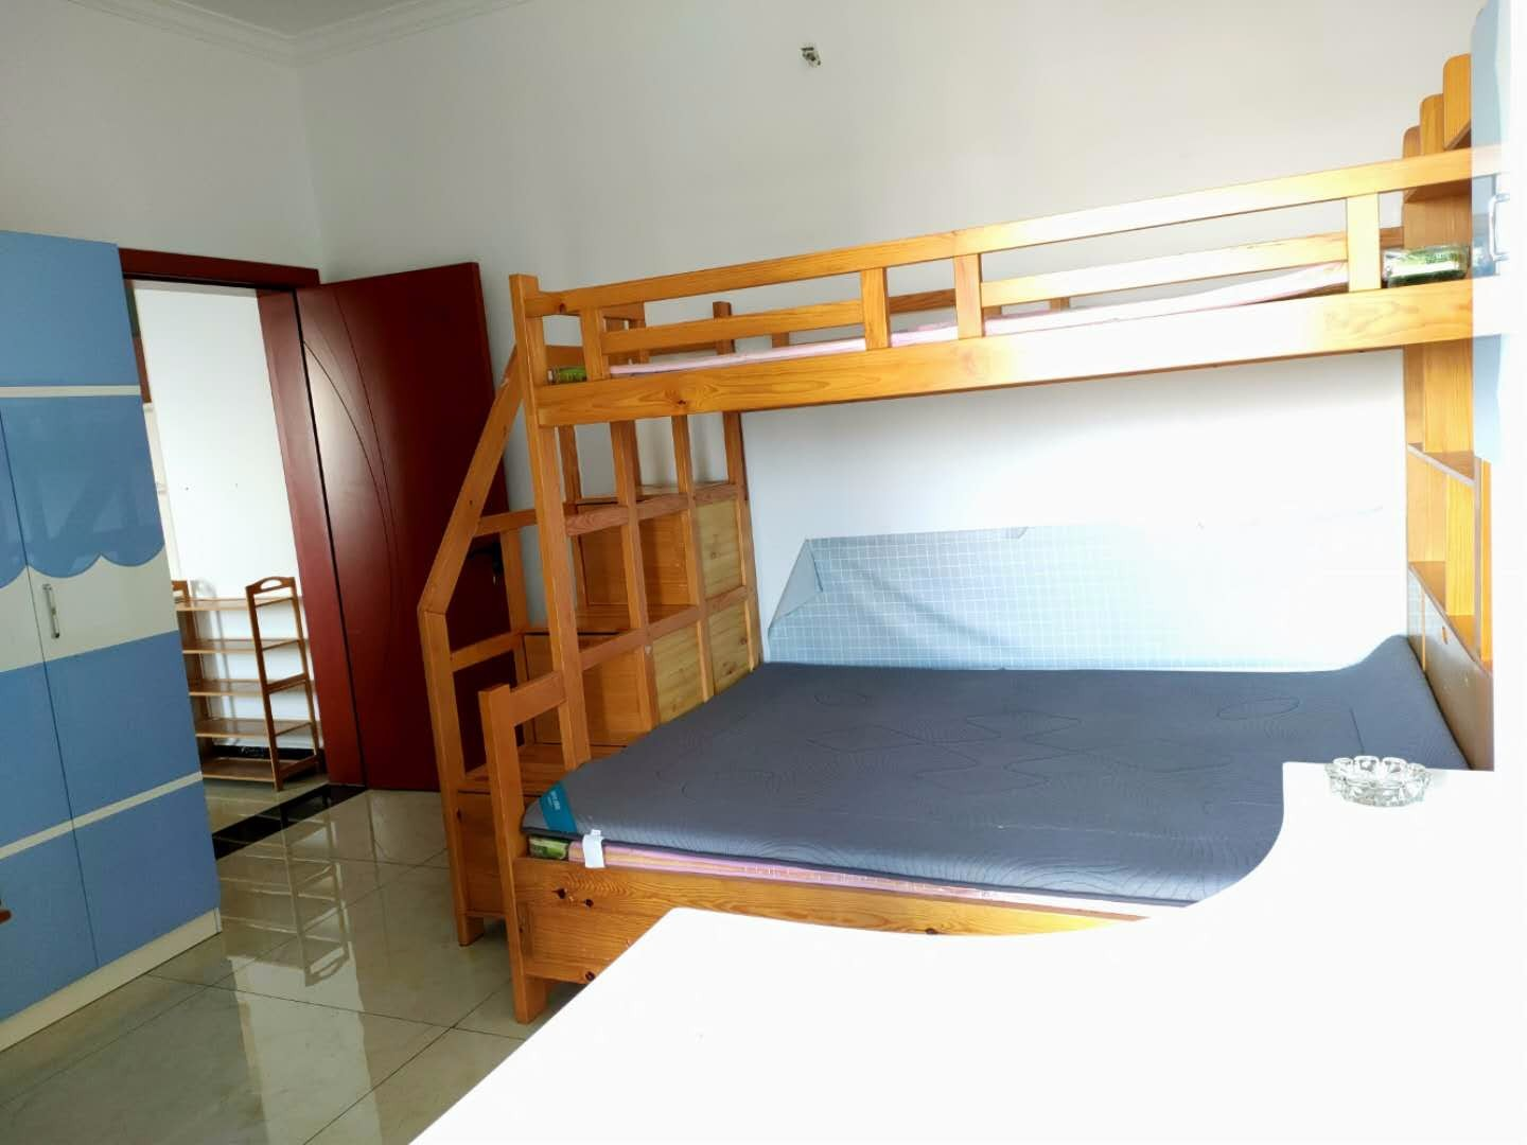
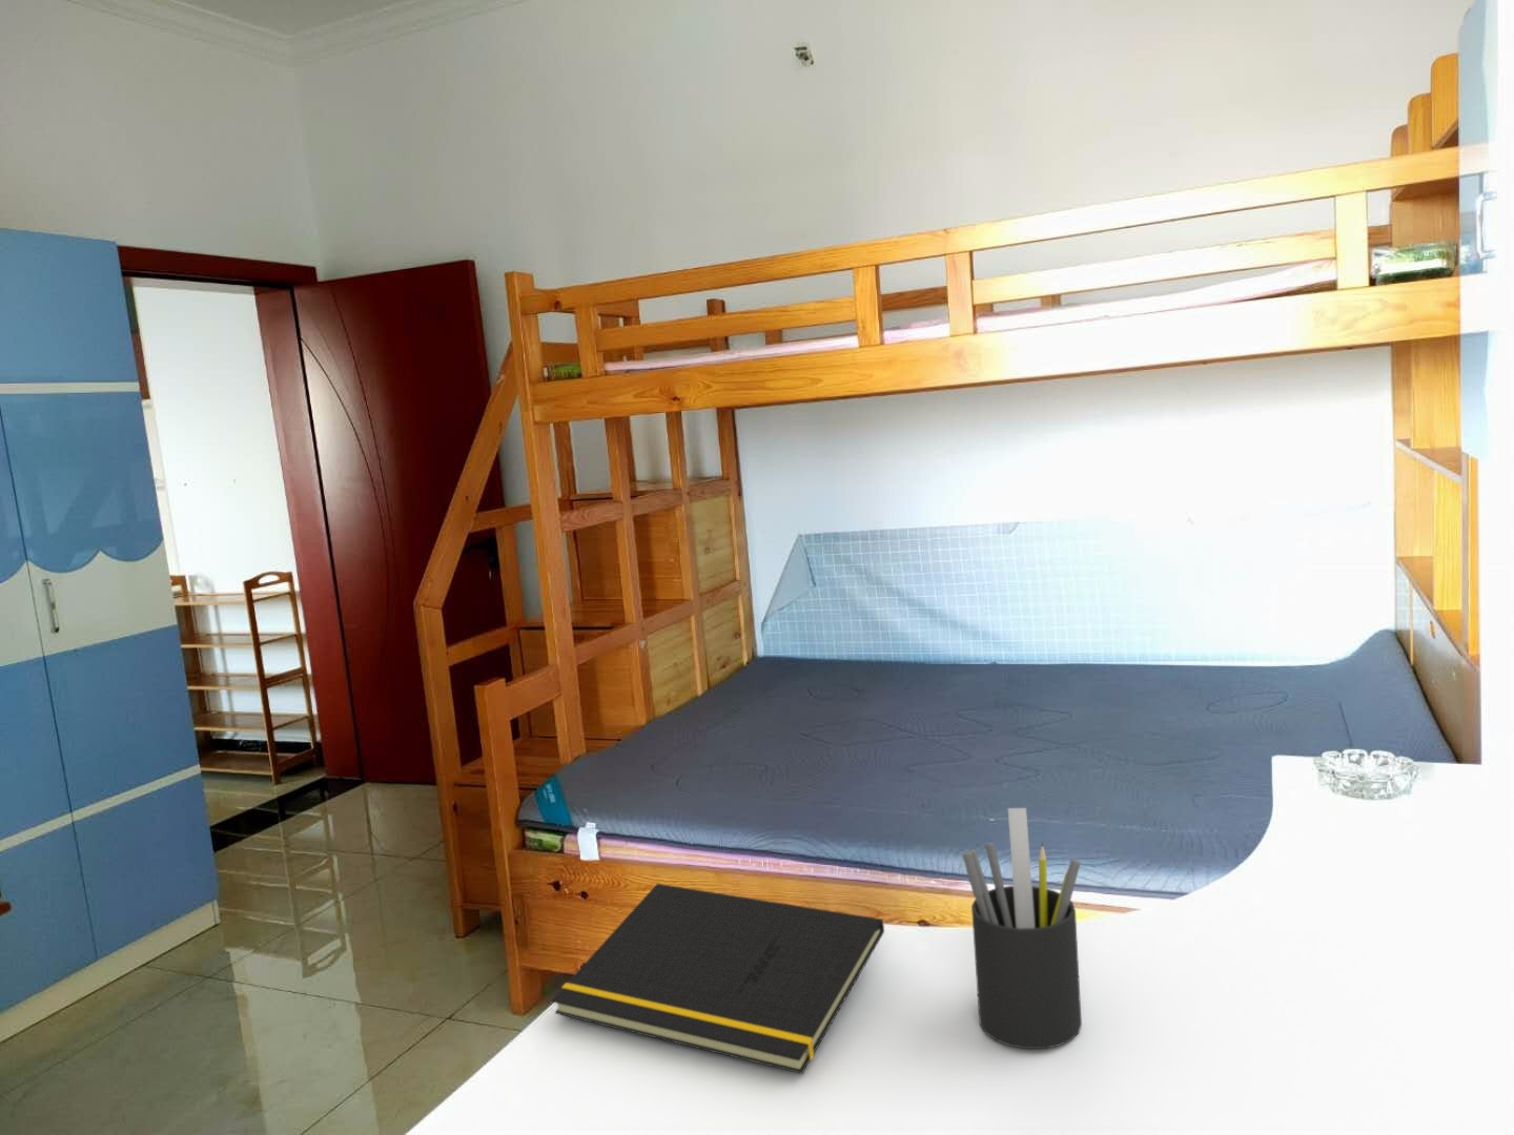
+ notepad (720, 965)
+ pen holder (1023, 924)
